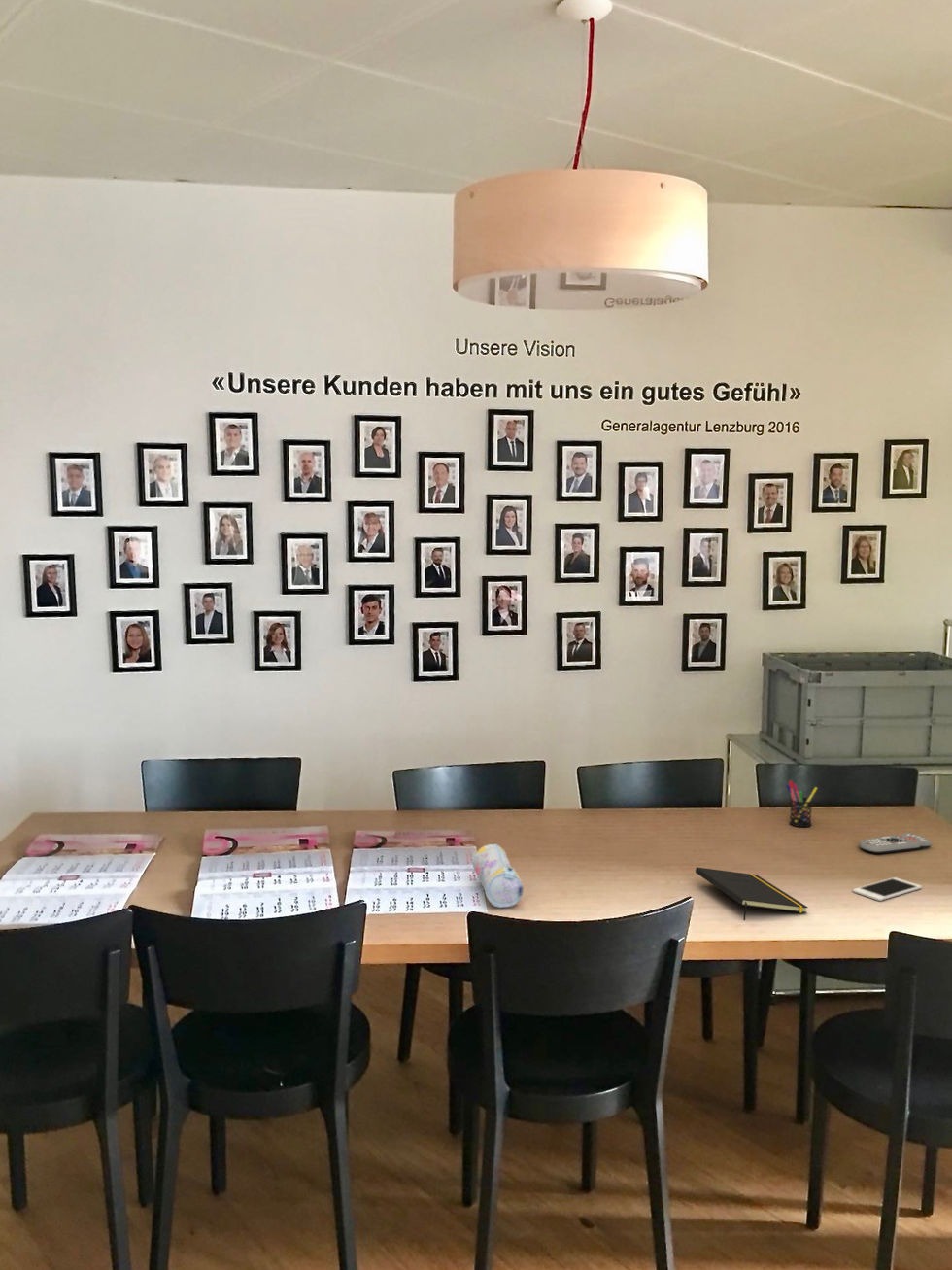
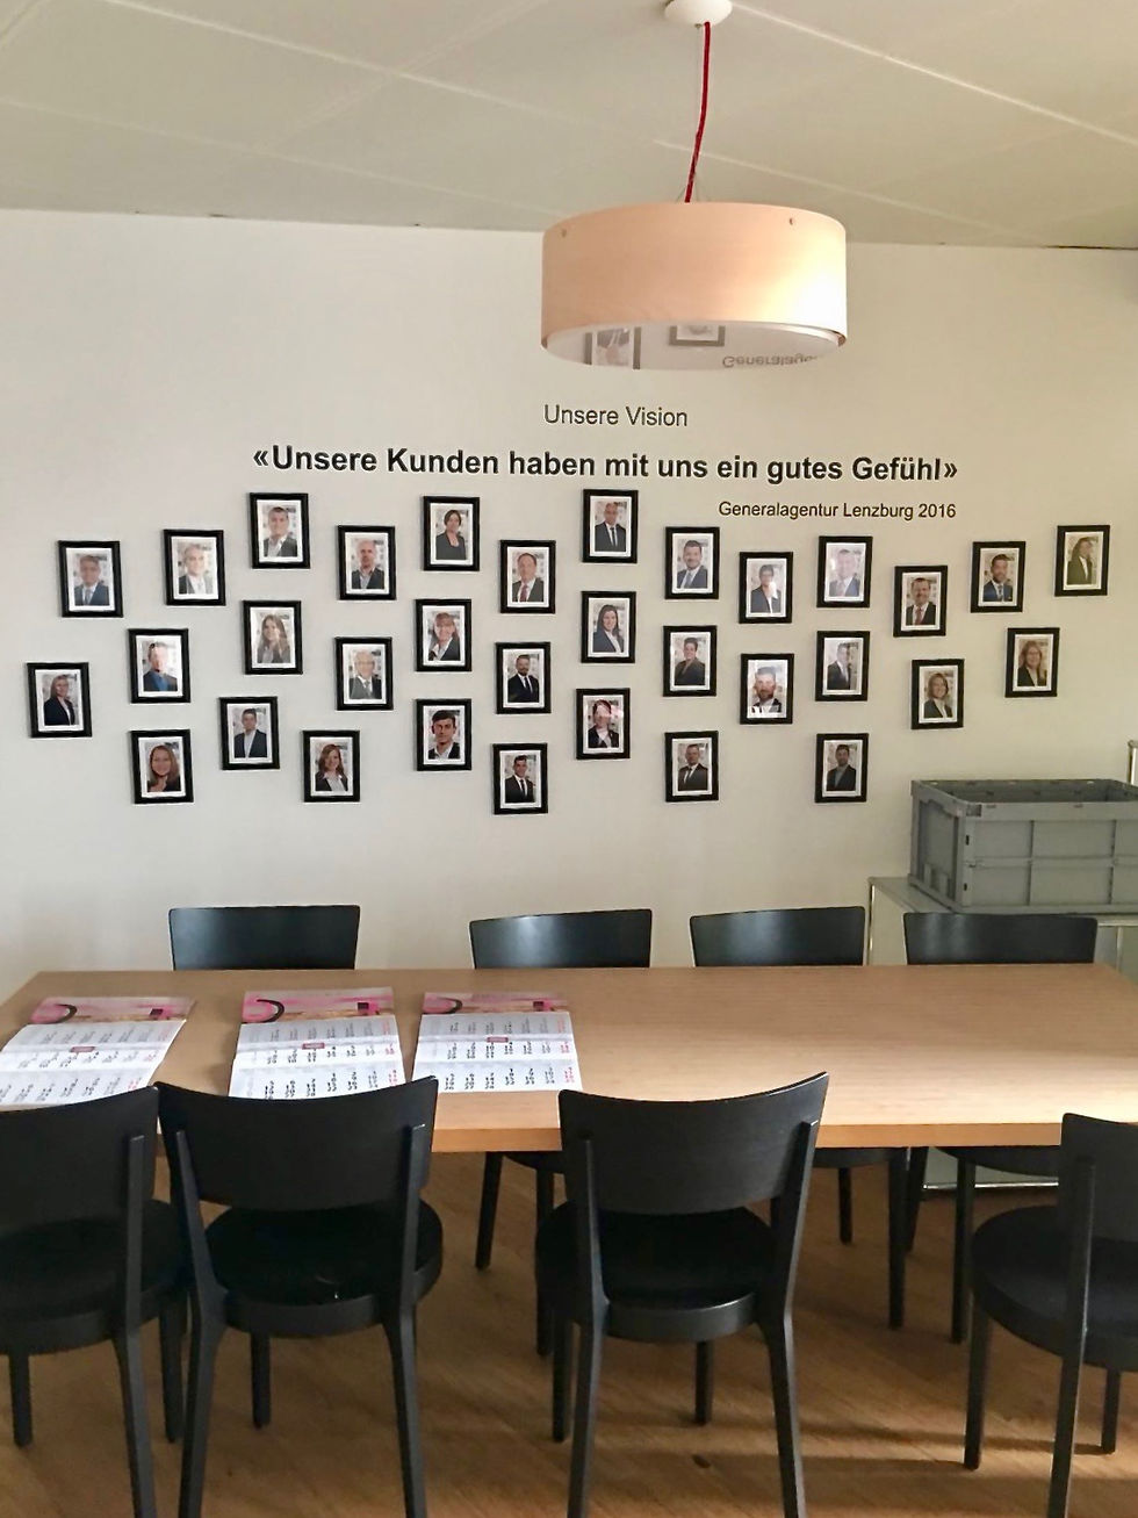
- remote control (893, 843)
- notepad (749, 889)
- pencil case (496, 875)
- pen holder (799, 803)
- cell phone (887, 888)
